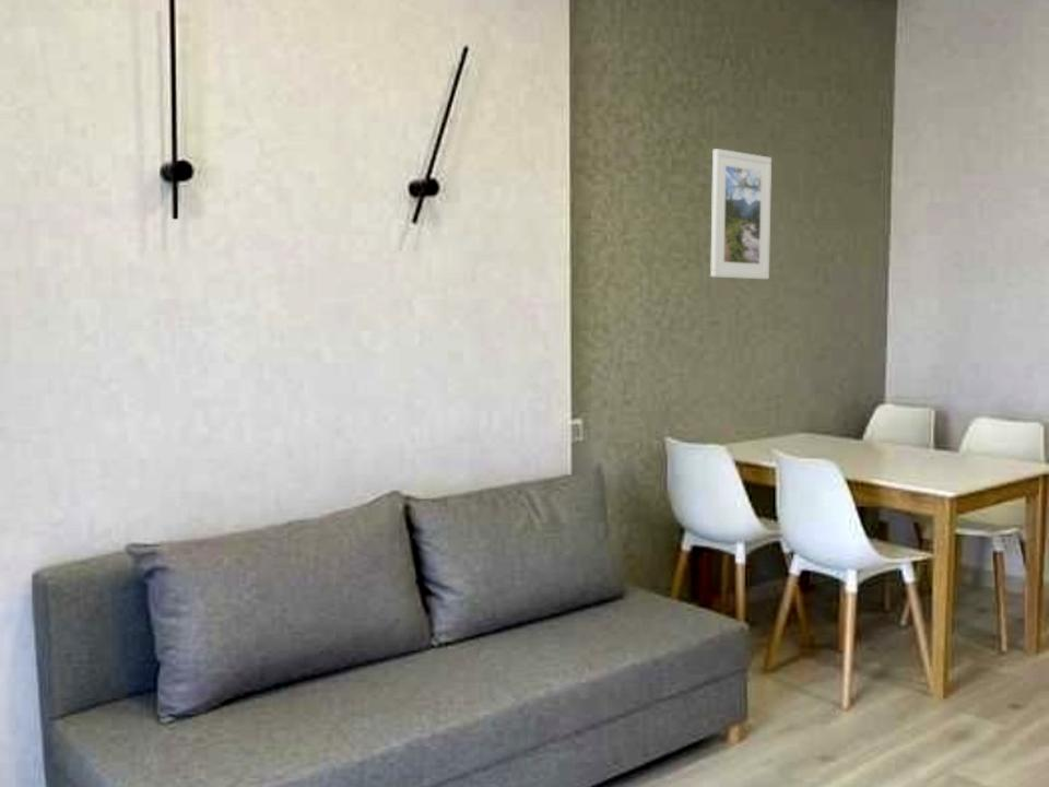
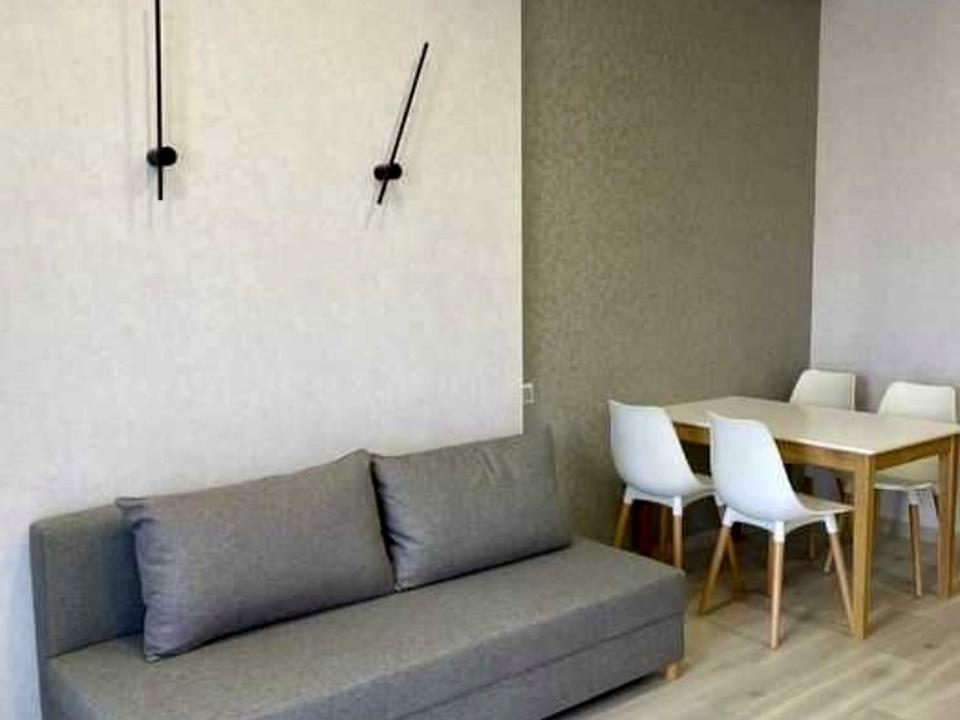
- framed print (741, 215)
